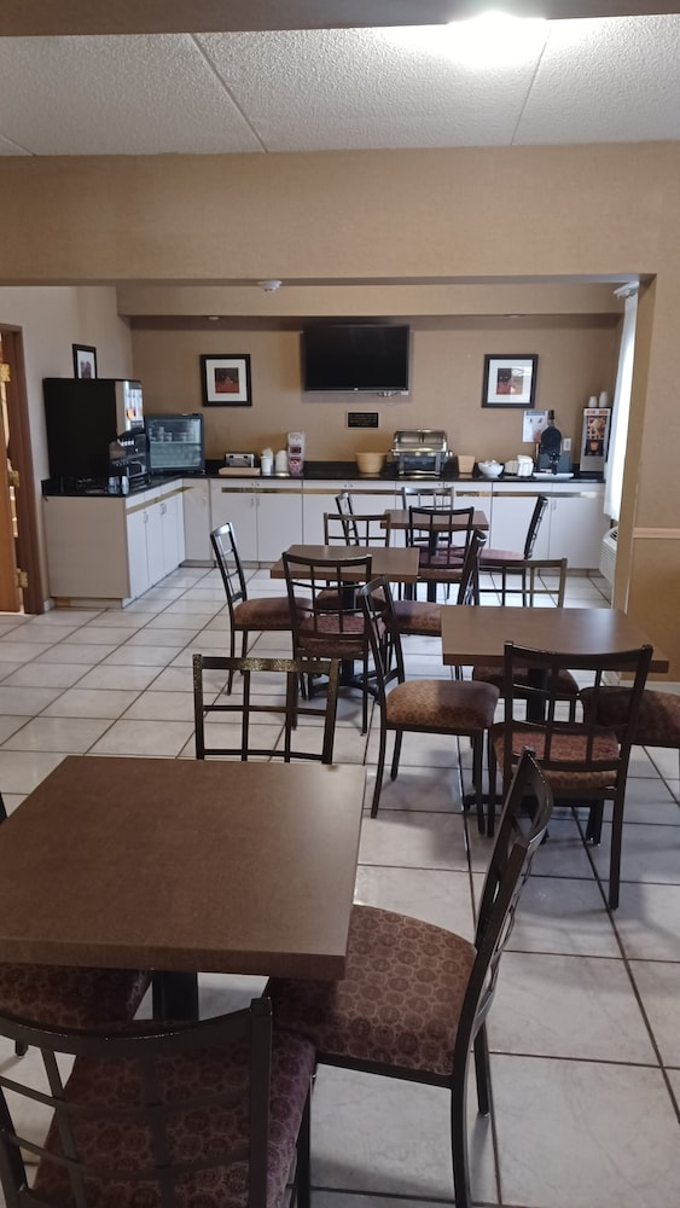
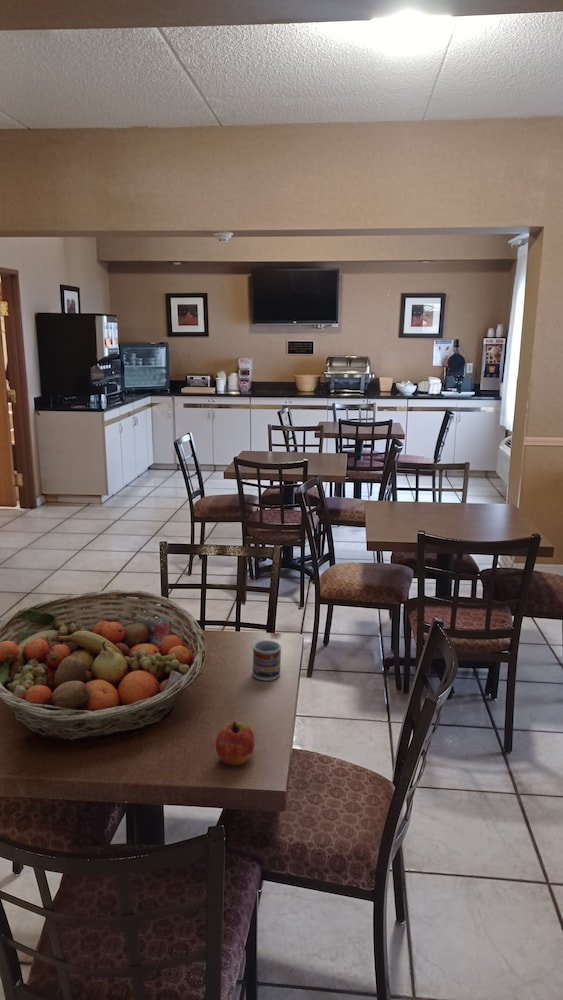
+ apple (235, 741)
+ fruit basket (98, 661)
+ cup (268, 657)
